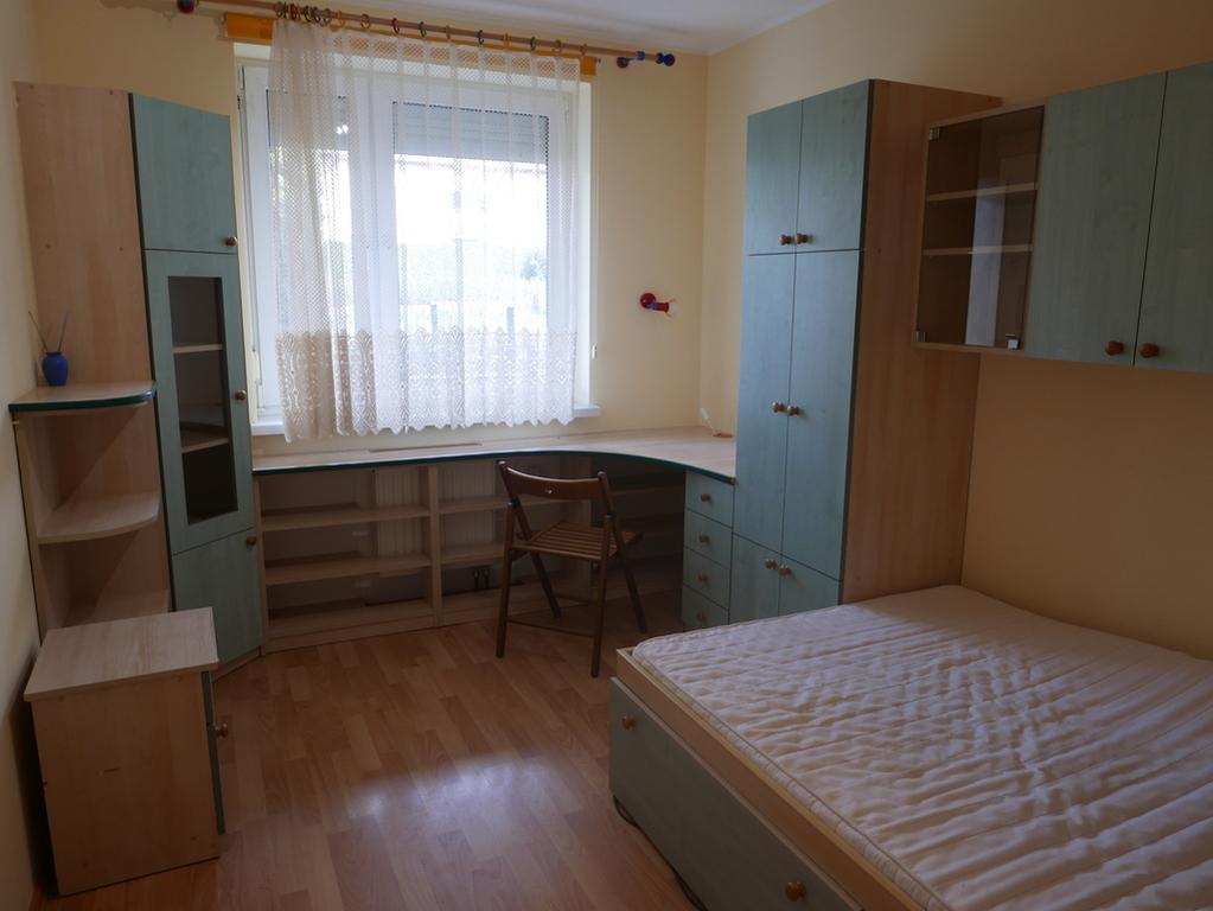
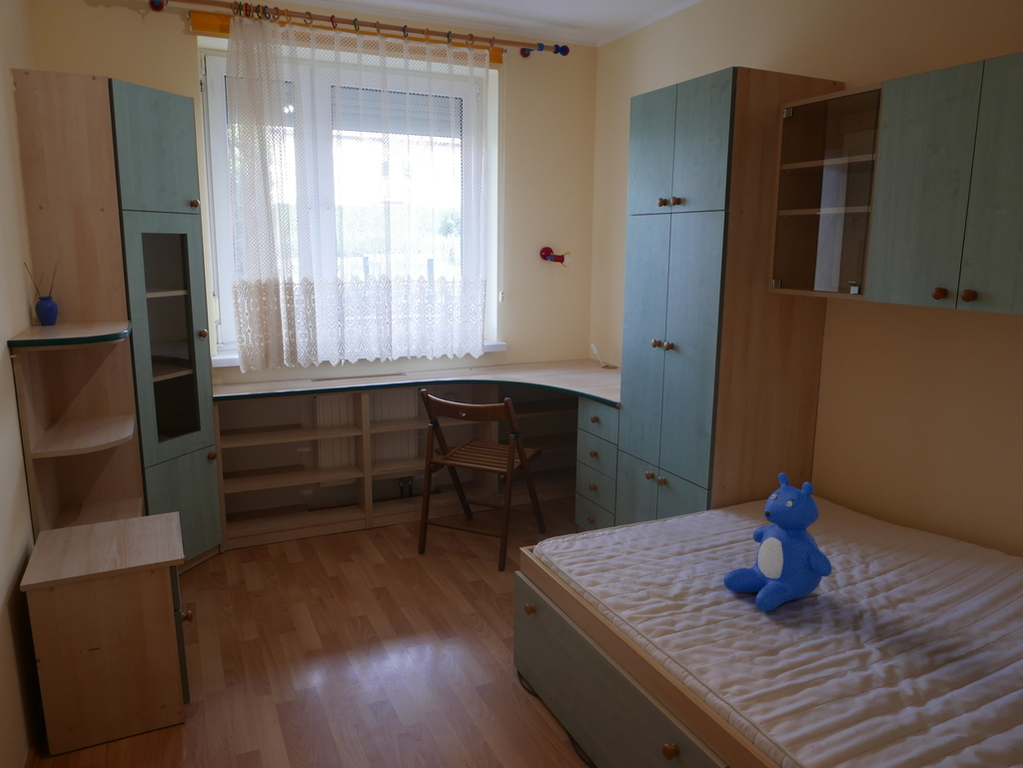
+ teddy bear (776, 538)
